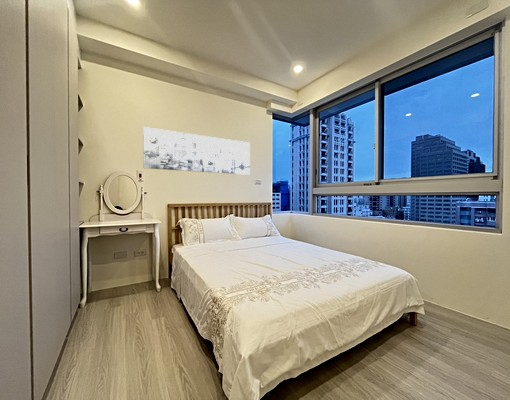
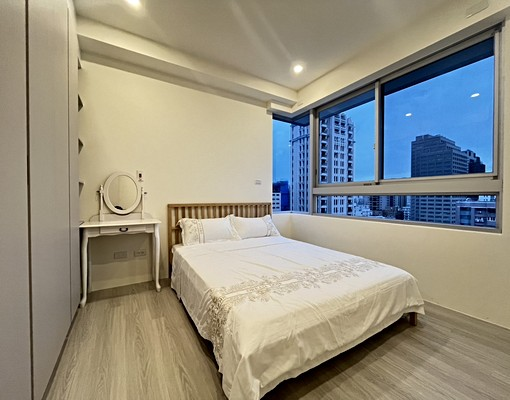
- wall art (203, 154)
